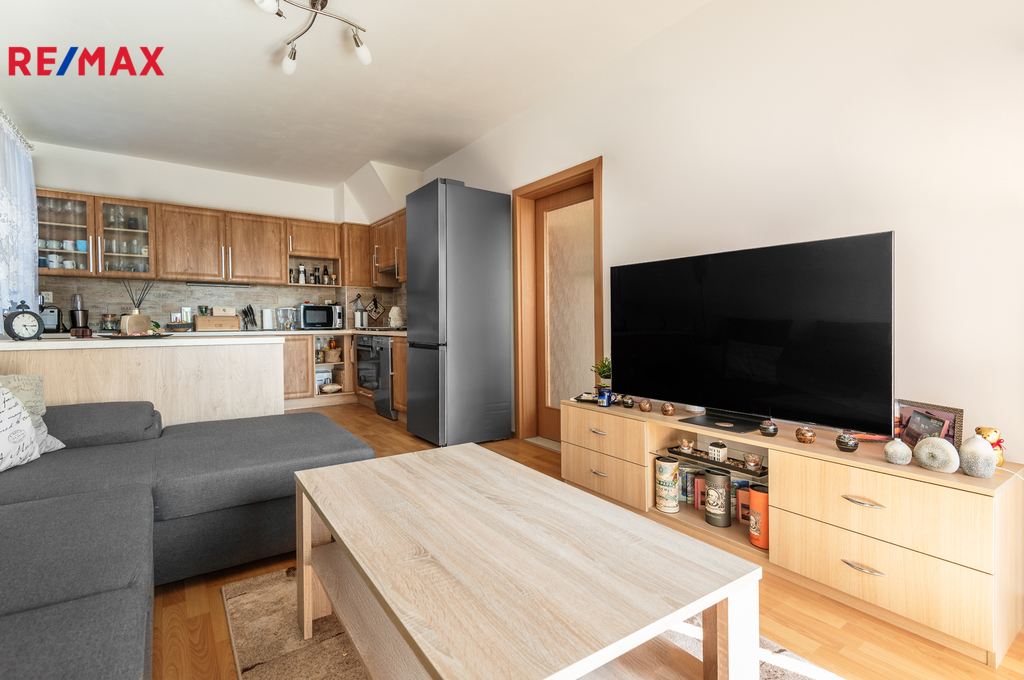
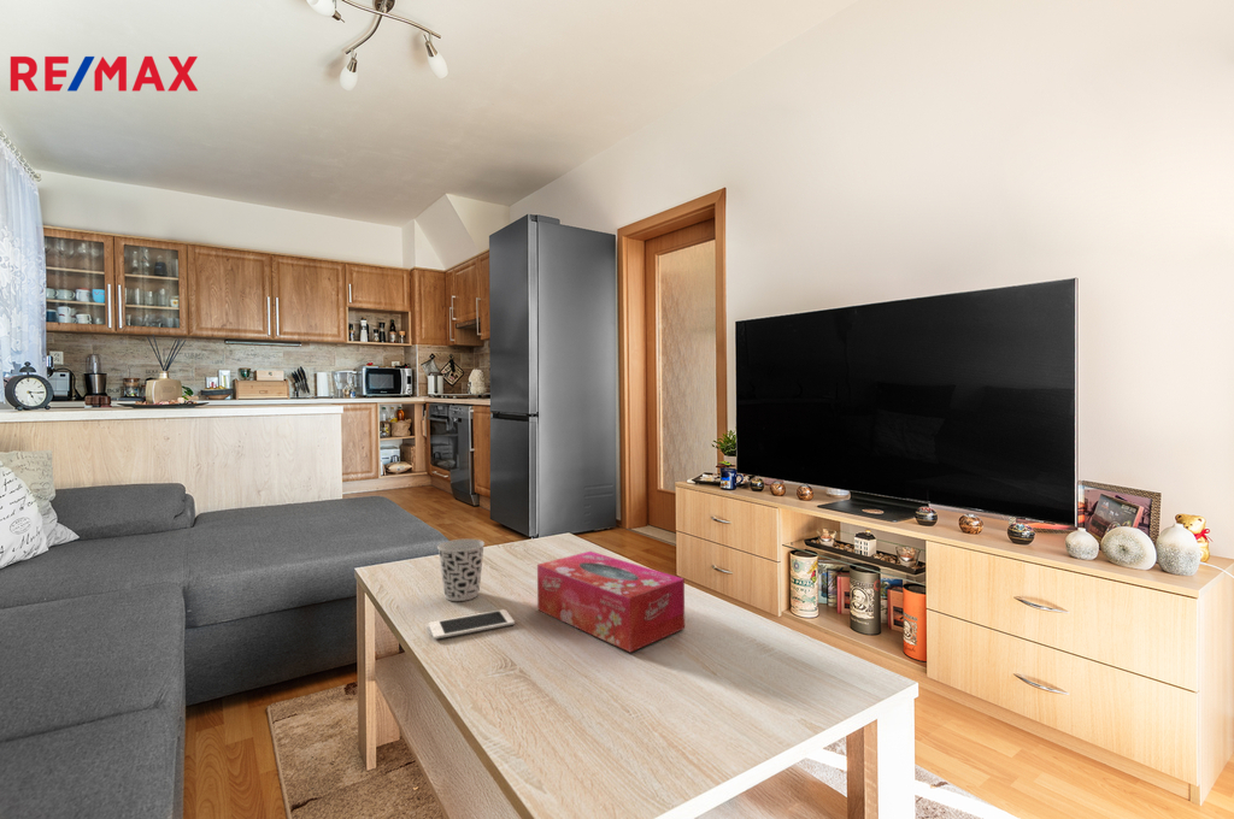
+ tissue box (607, 595)
+ cell phone (471, 623)
+ cup (462, 570)
